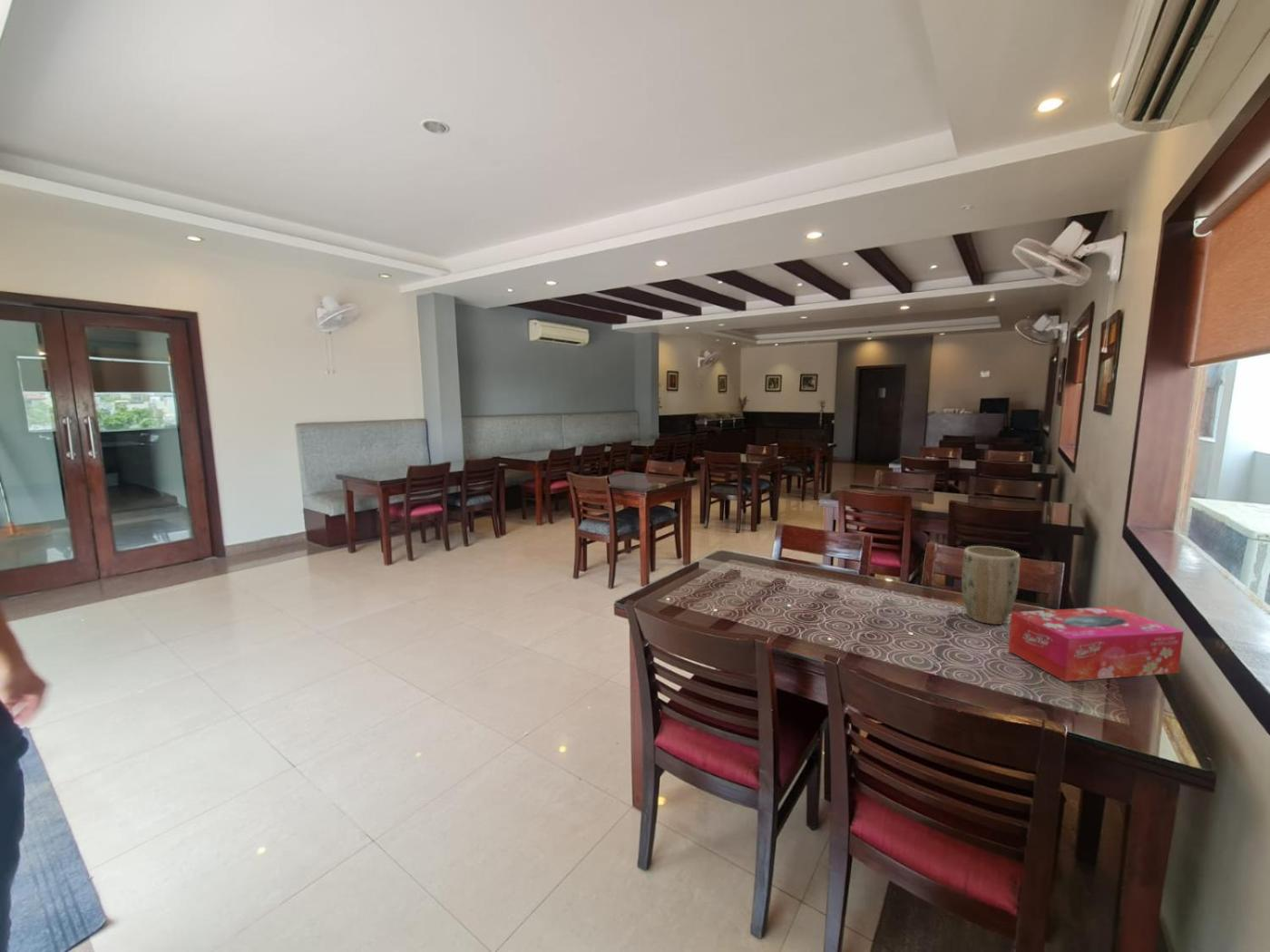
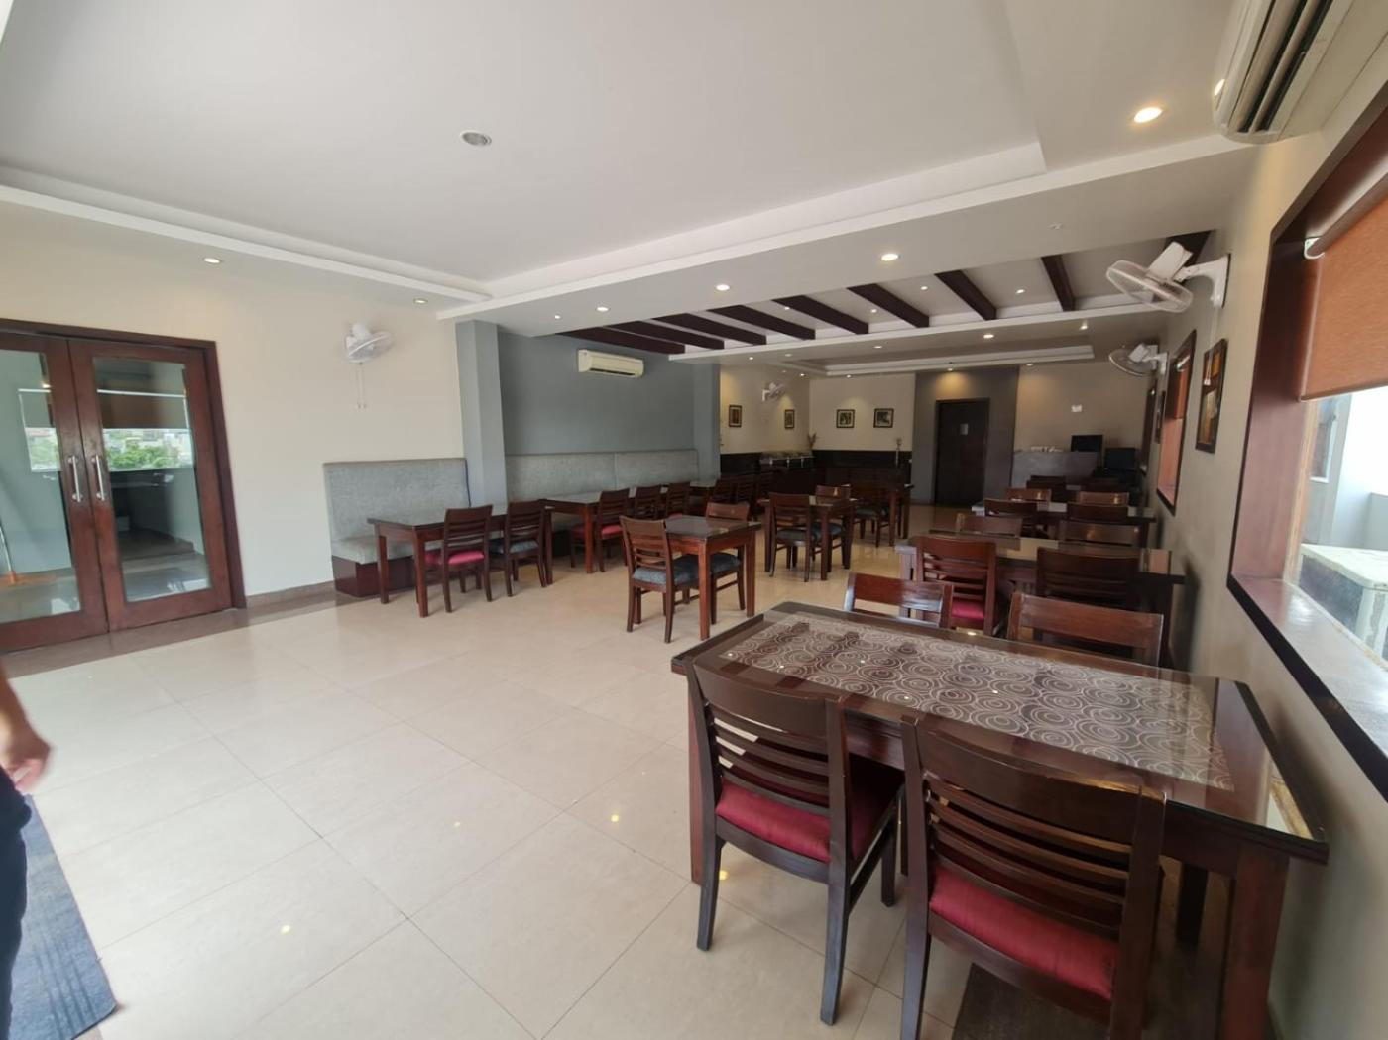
- tissue box (1091, 641)
- plant pot (989, 585)
